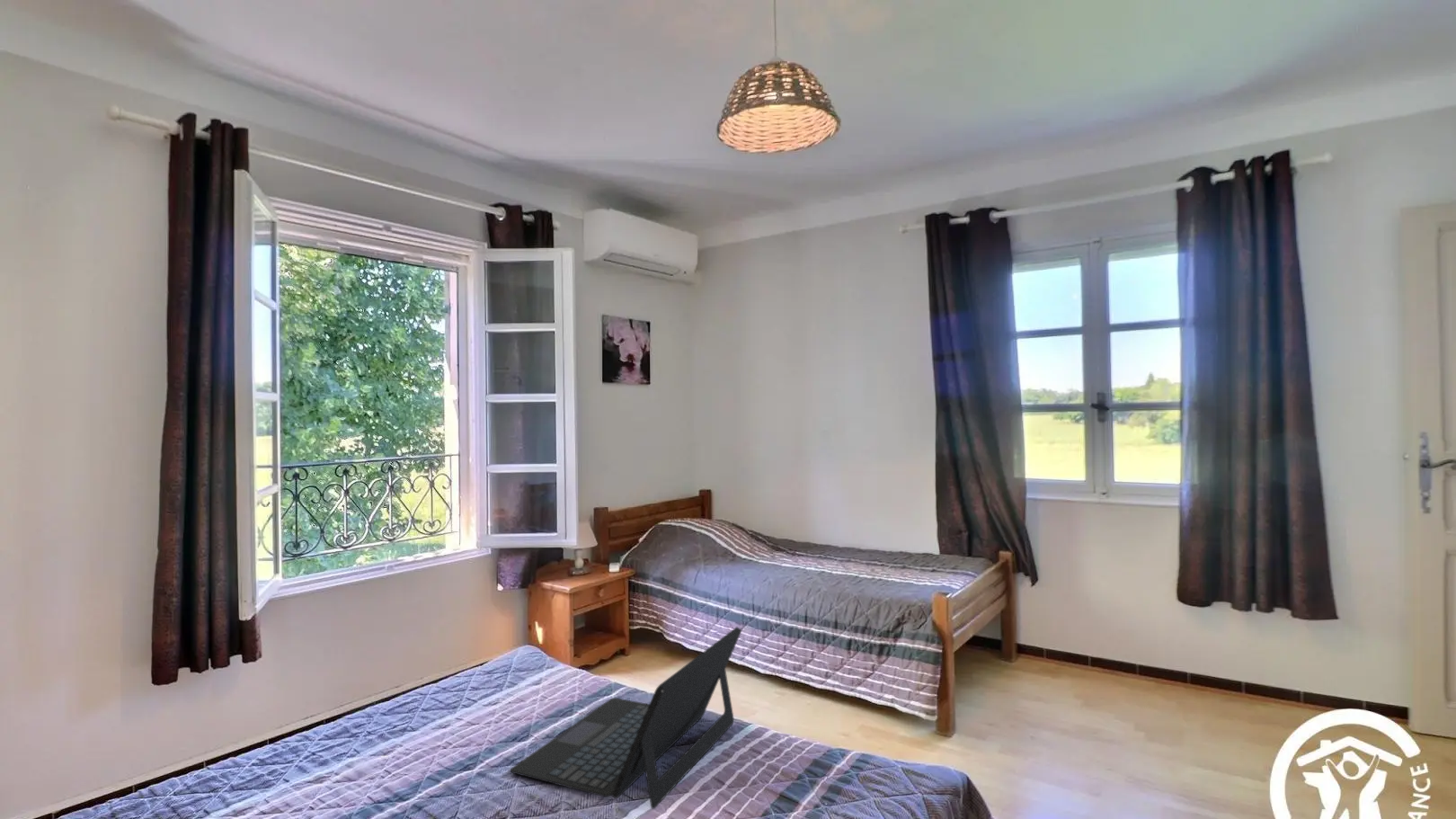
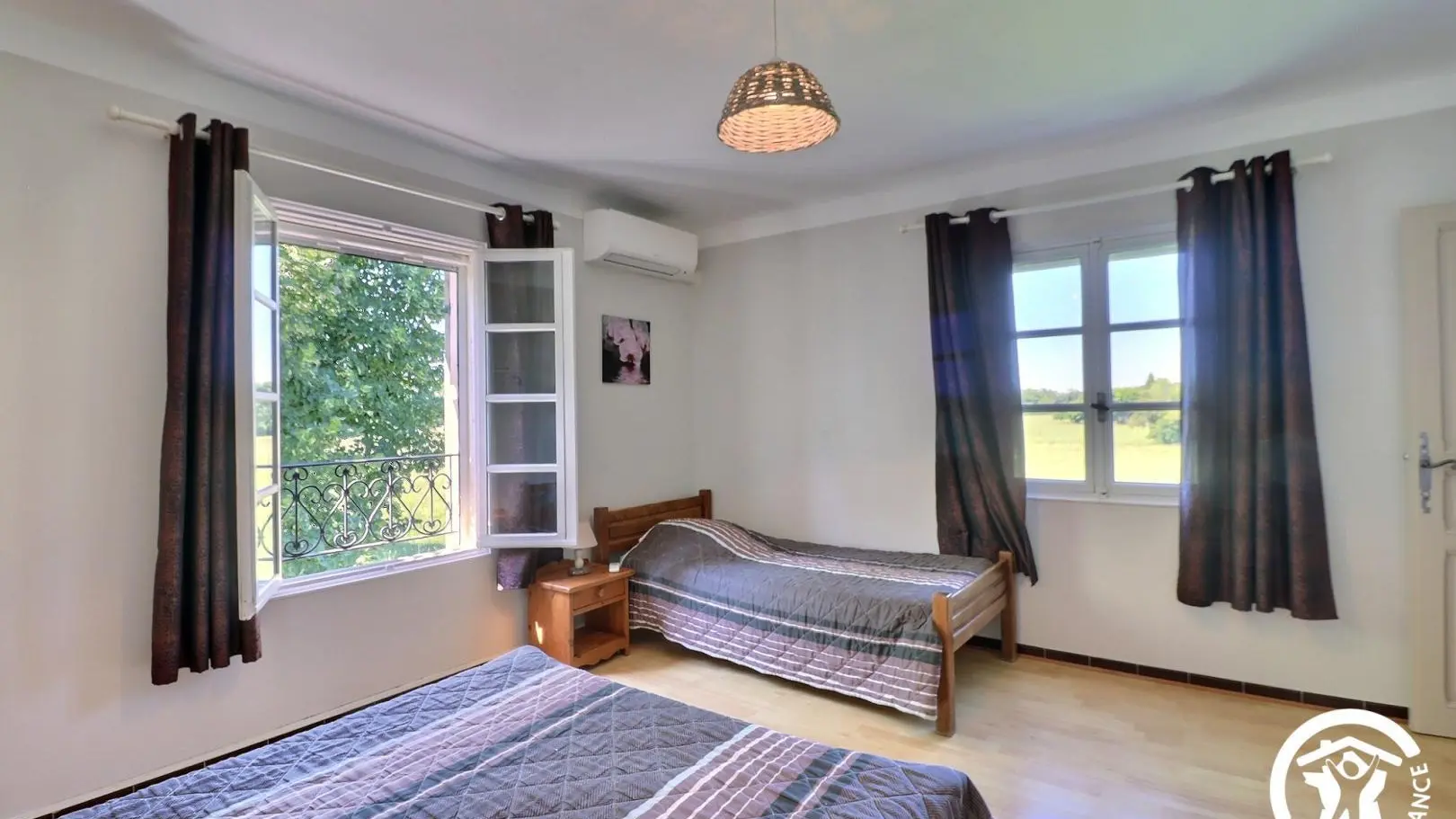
- laptop (630, 700)
